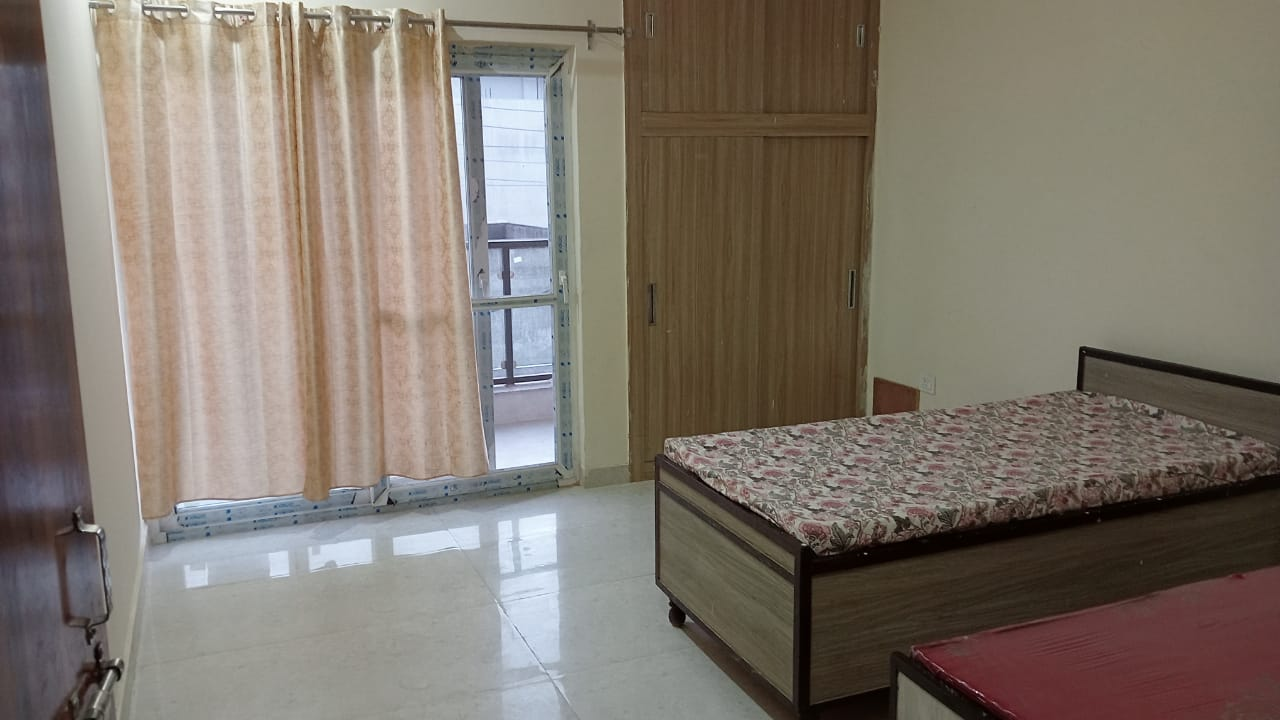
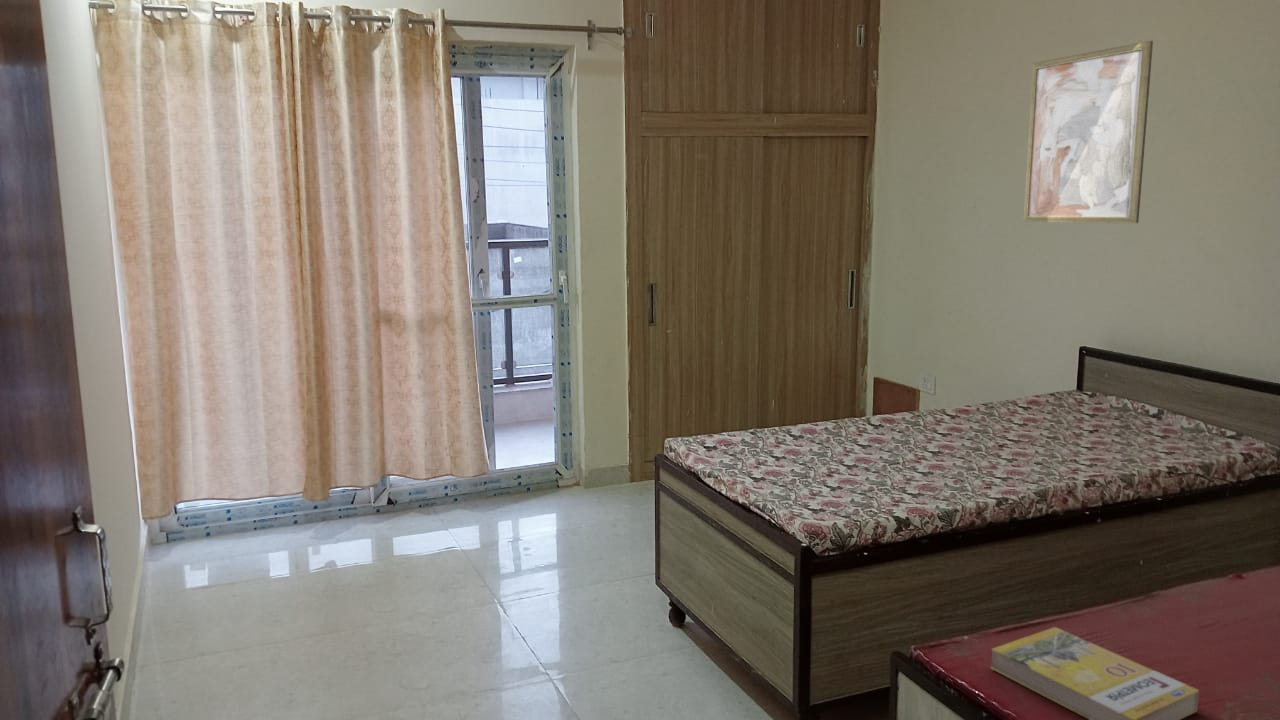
+ book (1090, 678)
+ wall art (1082, 138)
